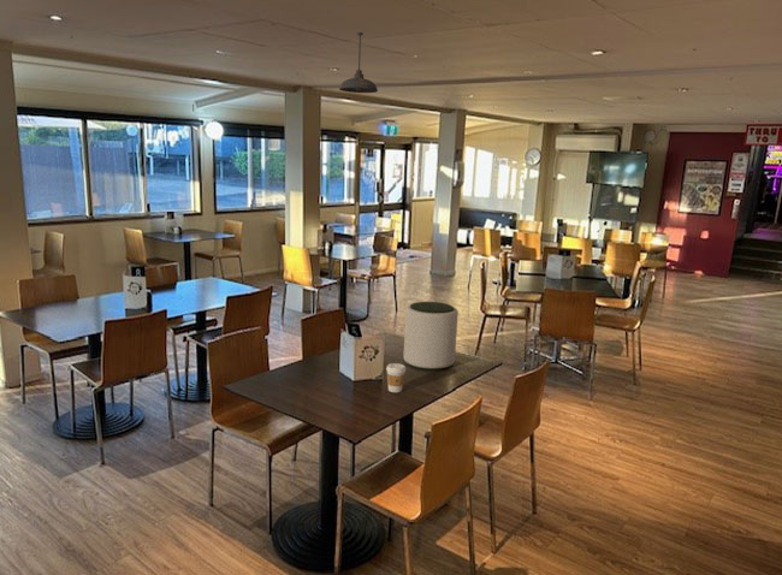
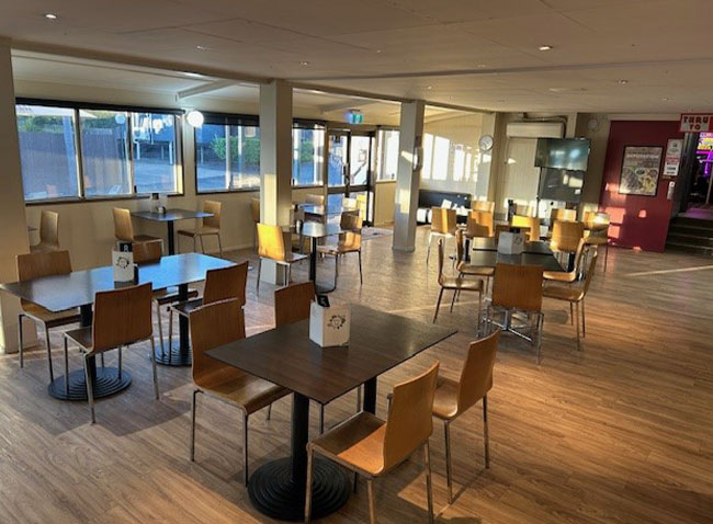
- pendant light (359, 61)
- coffee cup (395, 377)
- plant pot (429, 334)
